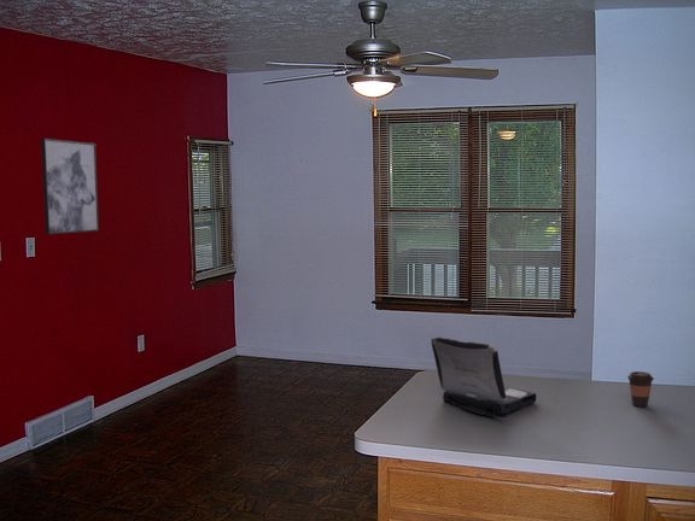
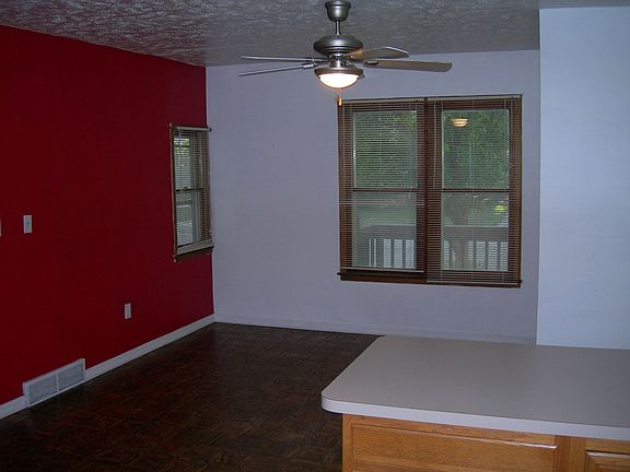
- wall art (71, 187)
- coffee cup (639, 388)
- laptop (484, 370)
